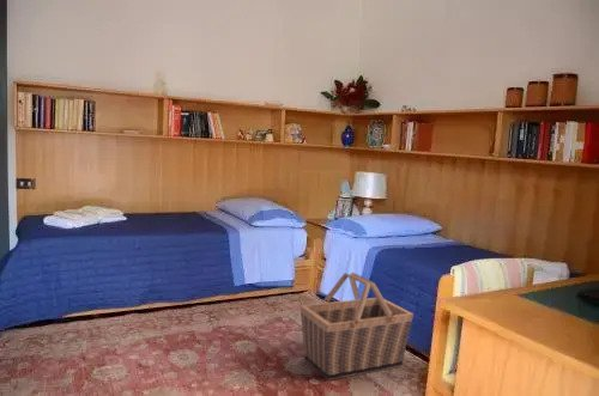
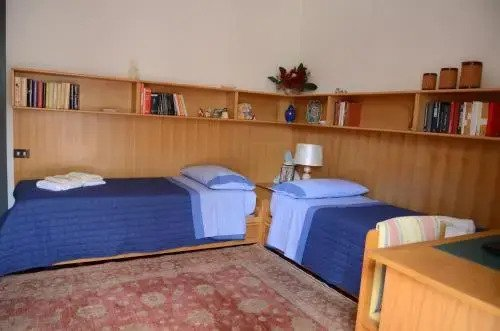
- basket (356, 319)
